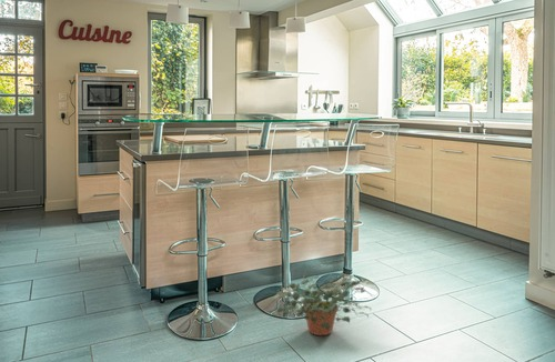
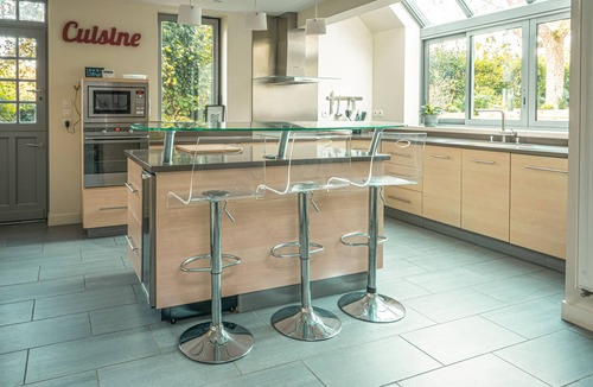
- potted plant (323, 308)
